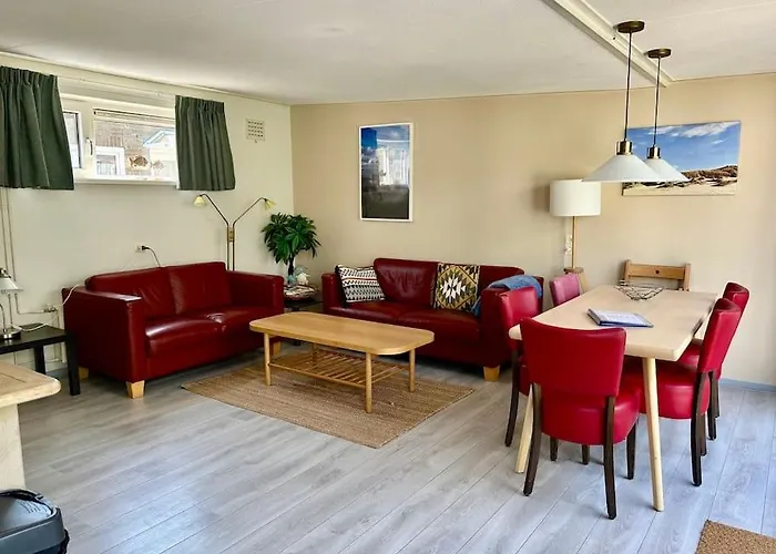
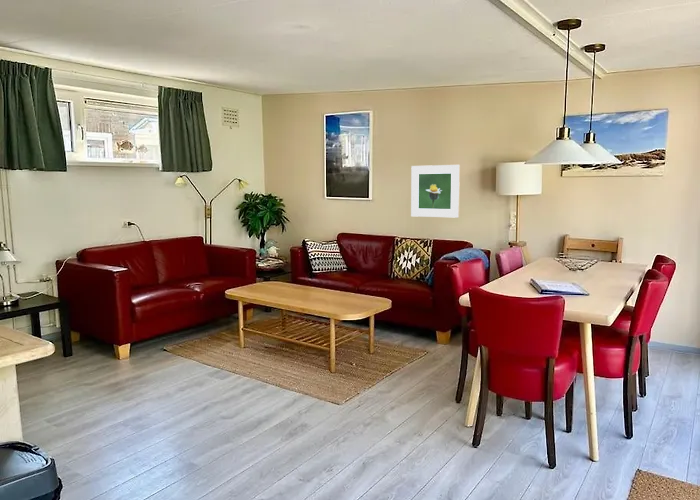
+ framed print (434, 191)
